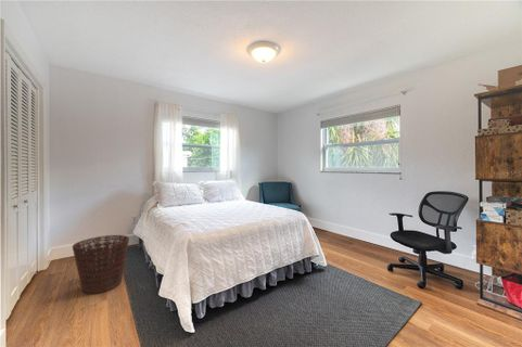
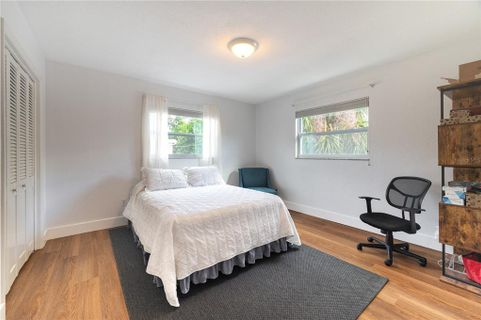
- basket (102, 262)
